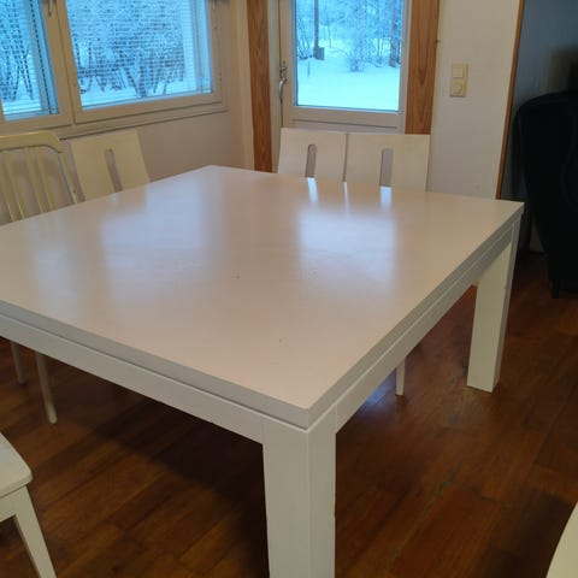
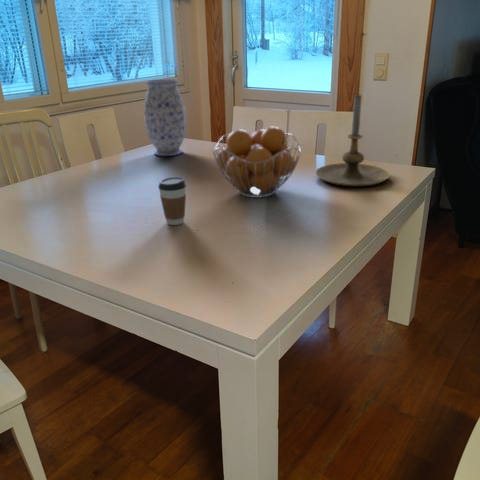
+ vase (165, 118)
+ fruit basket (257, 160)
+ coffee cup (173, 201)
+ candle holder (354, 137)
